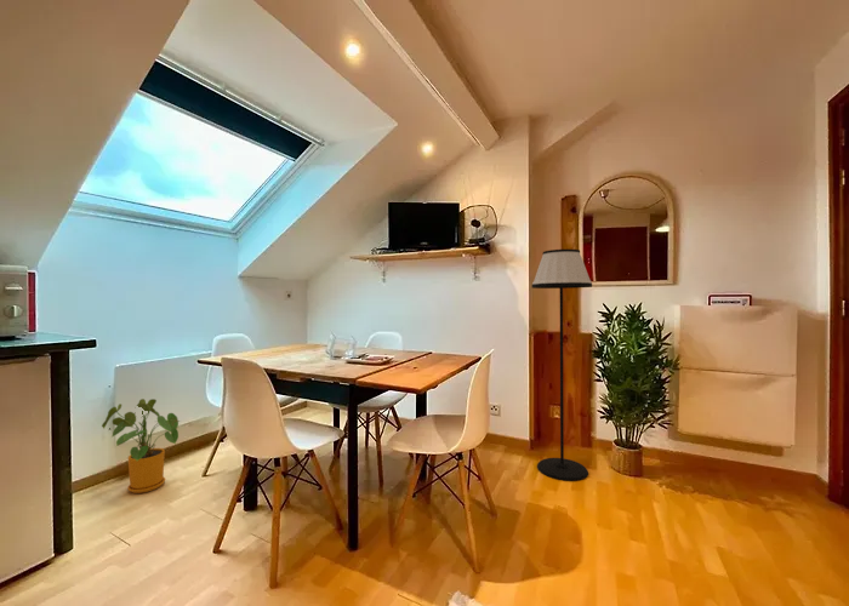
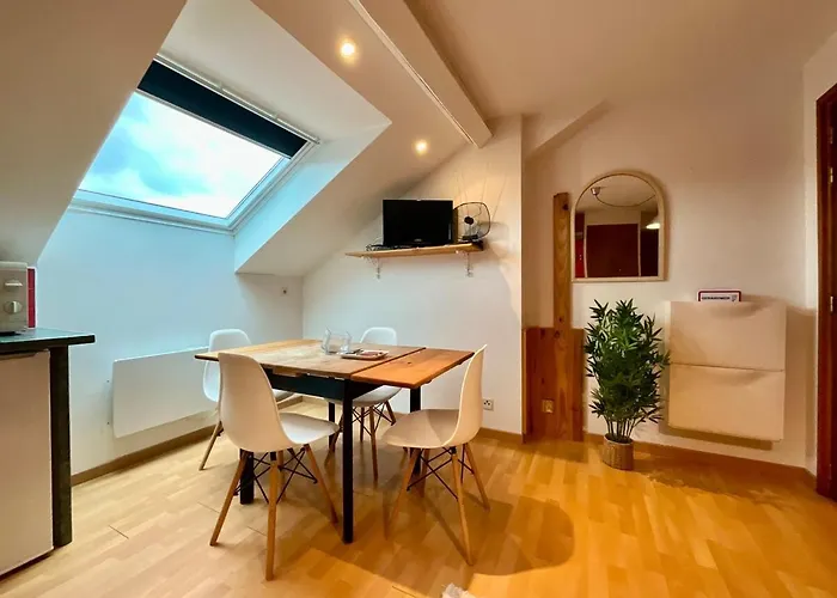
- house plant (142, 445)
- floor lamp (562, 360)
